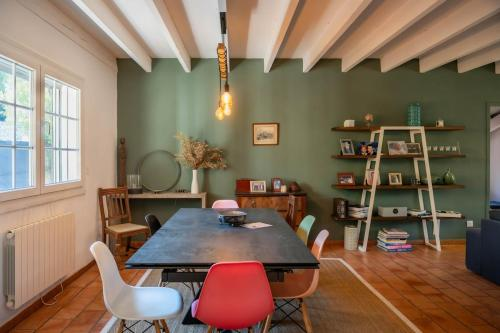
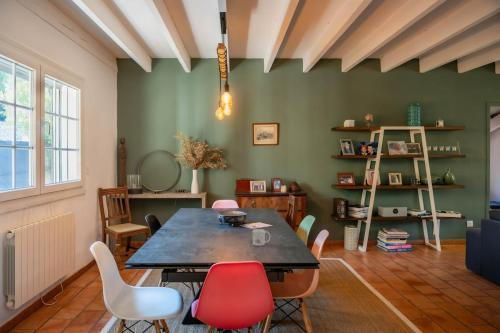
+ mug (261, 237)
